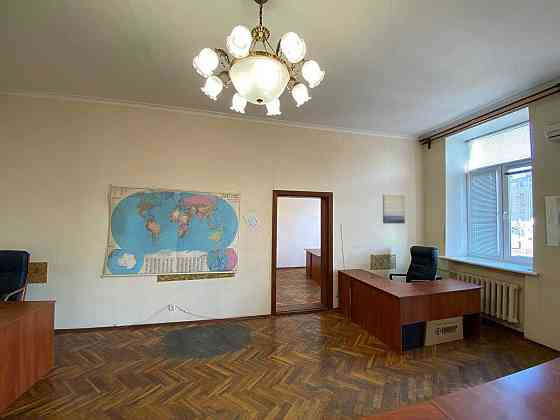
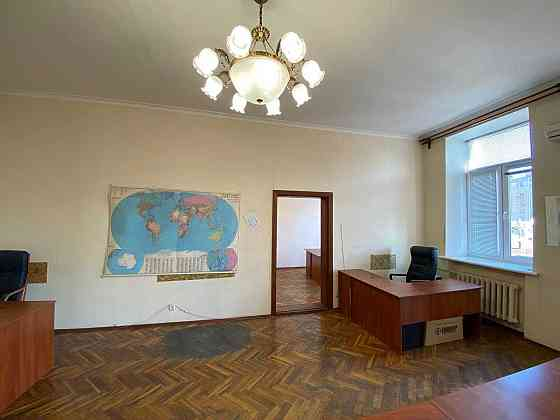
- wall art (393, 209)
